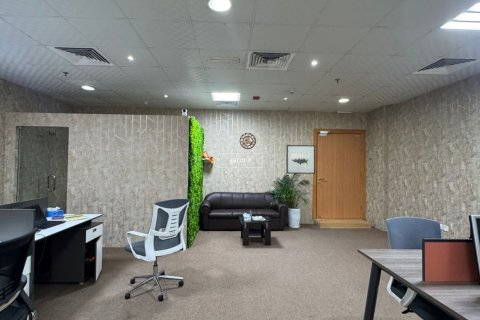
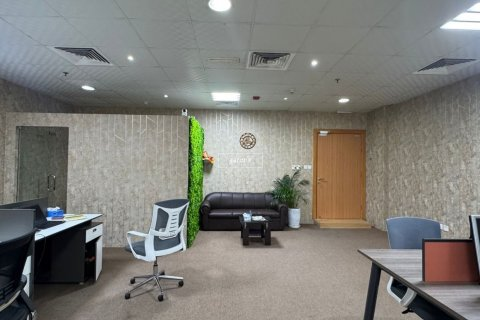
- wall art (300, 159)
